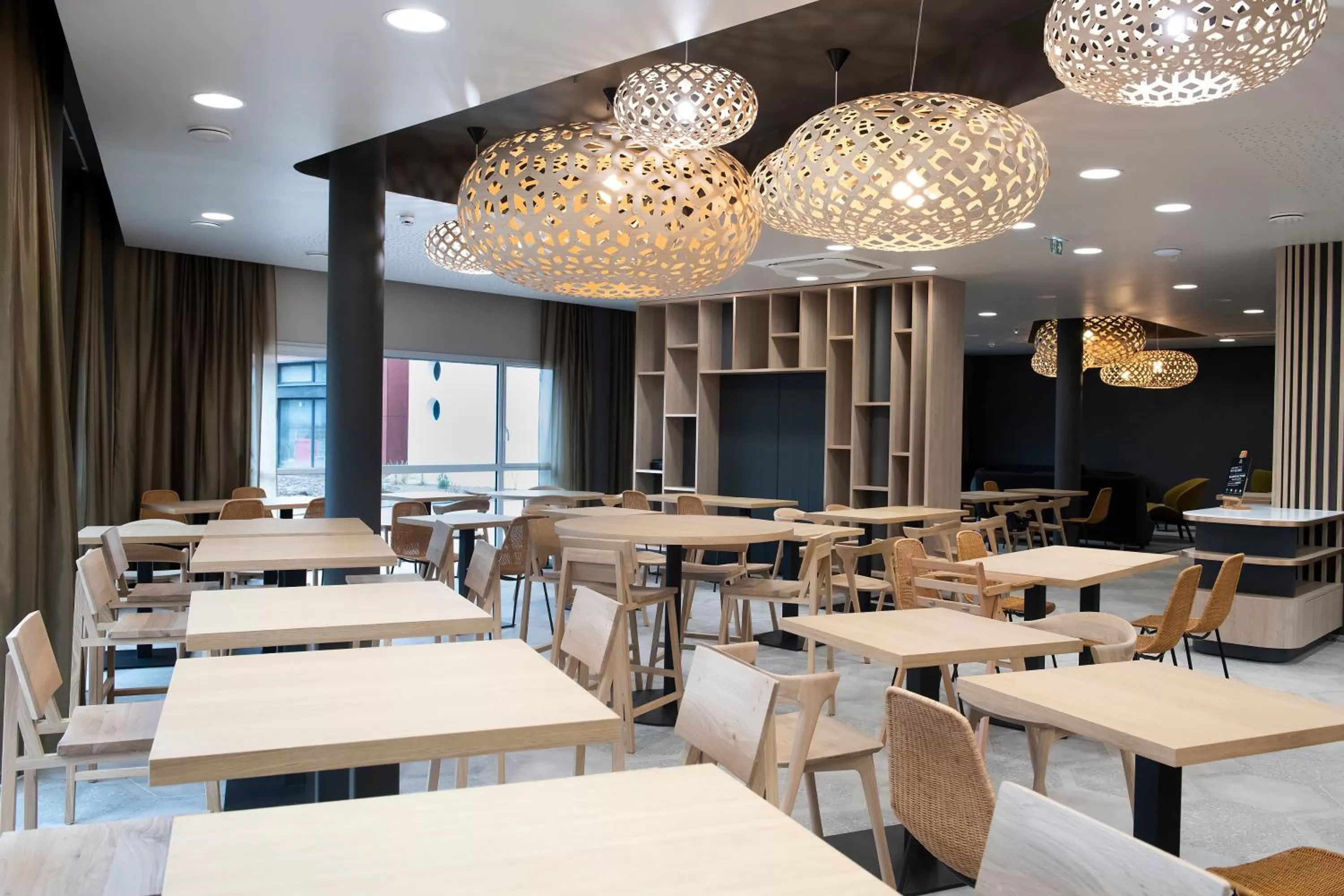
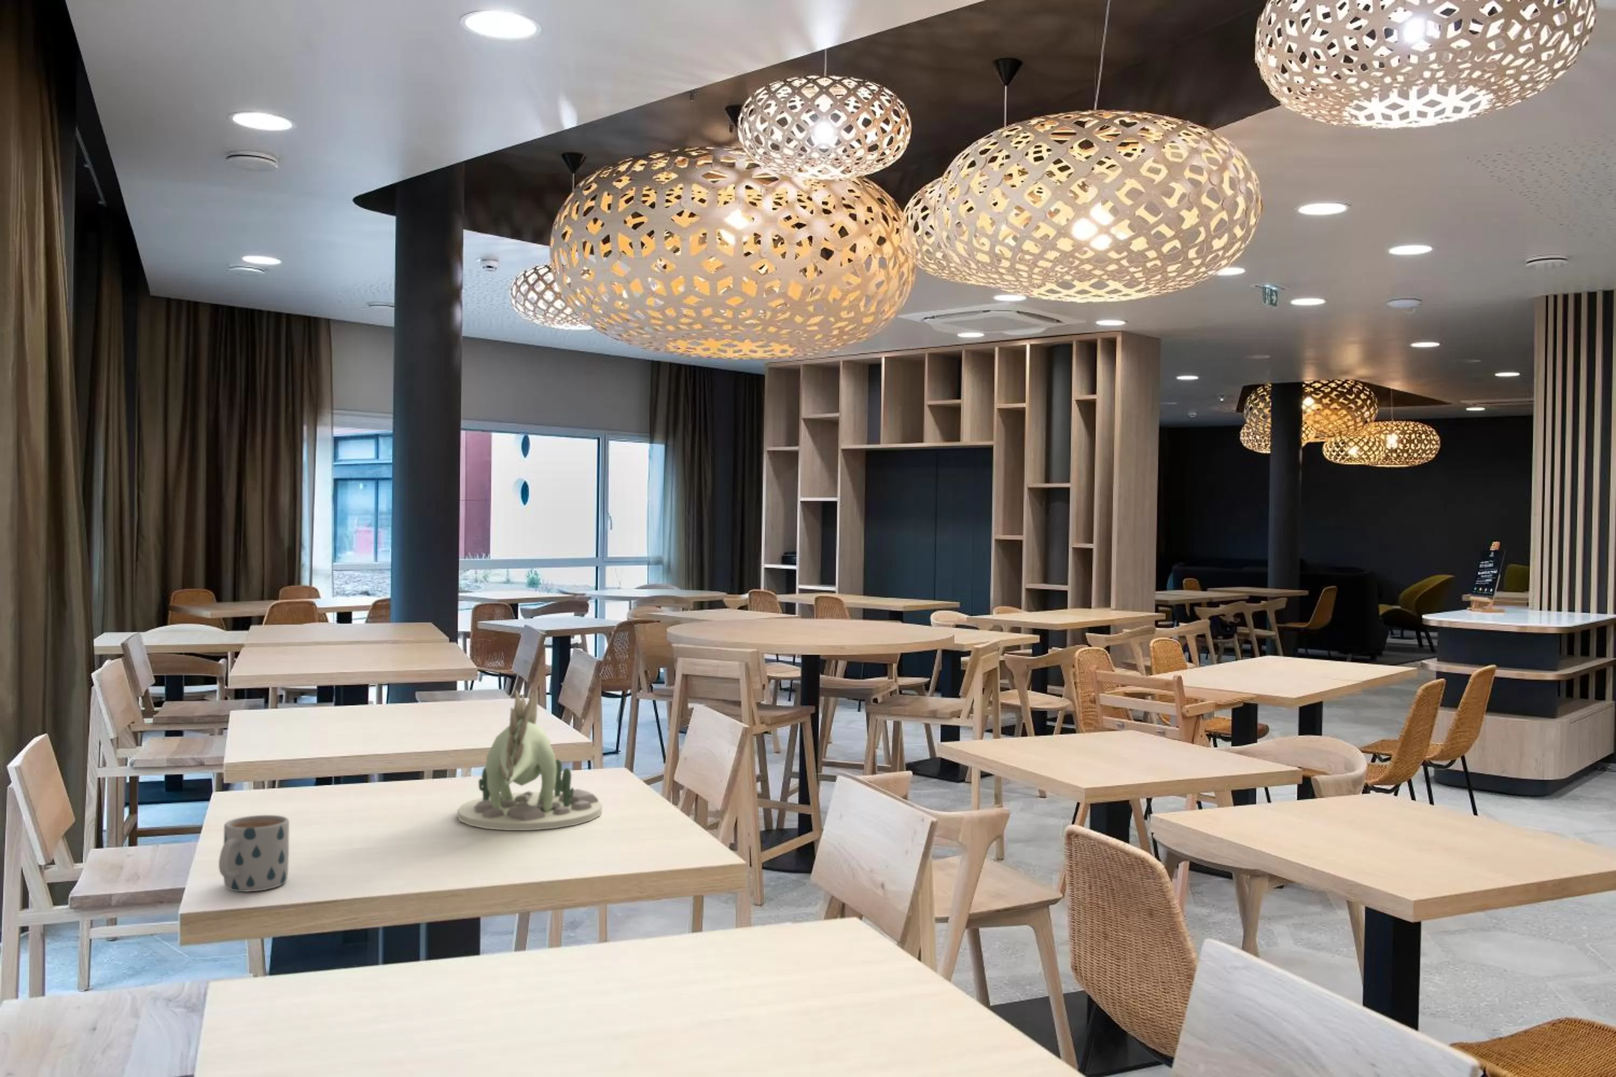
+ toy dinosaur (523, 755)
+ mug (249, 855)
